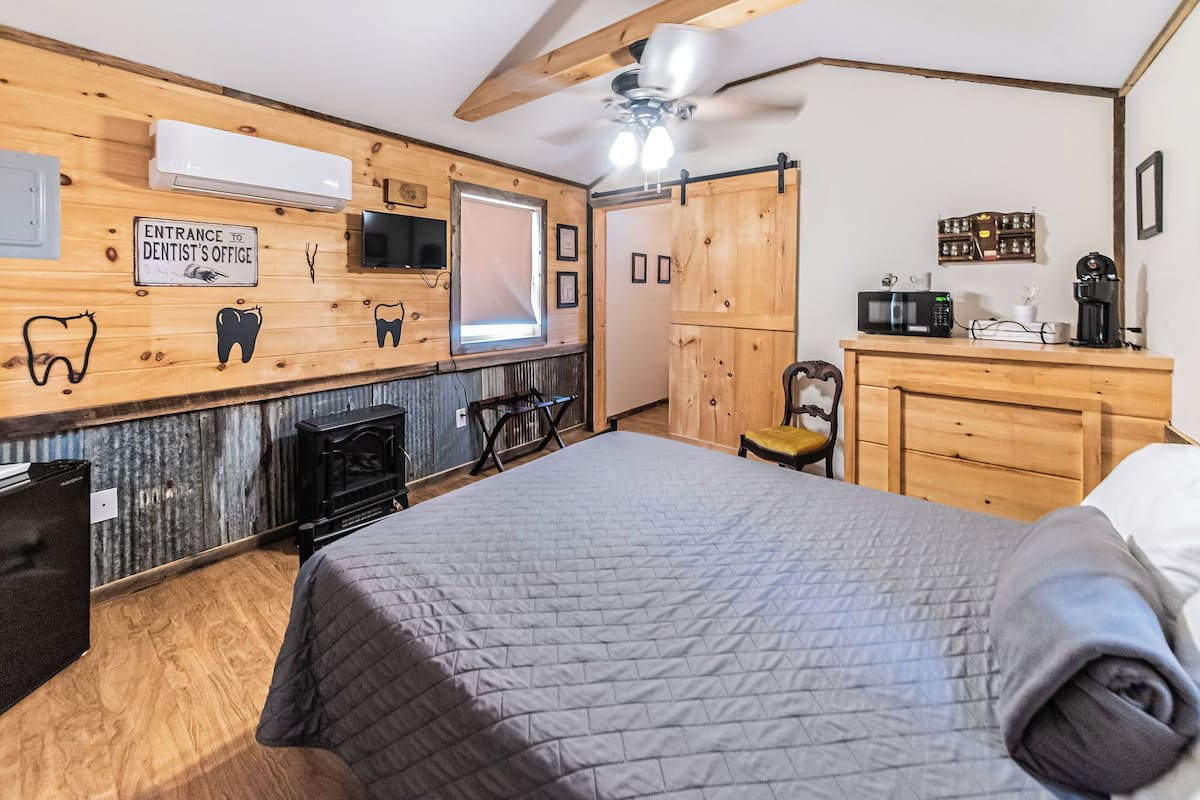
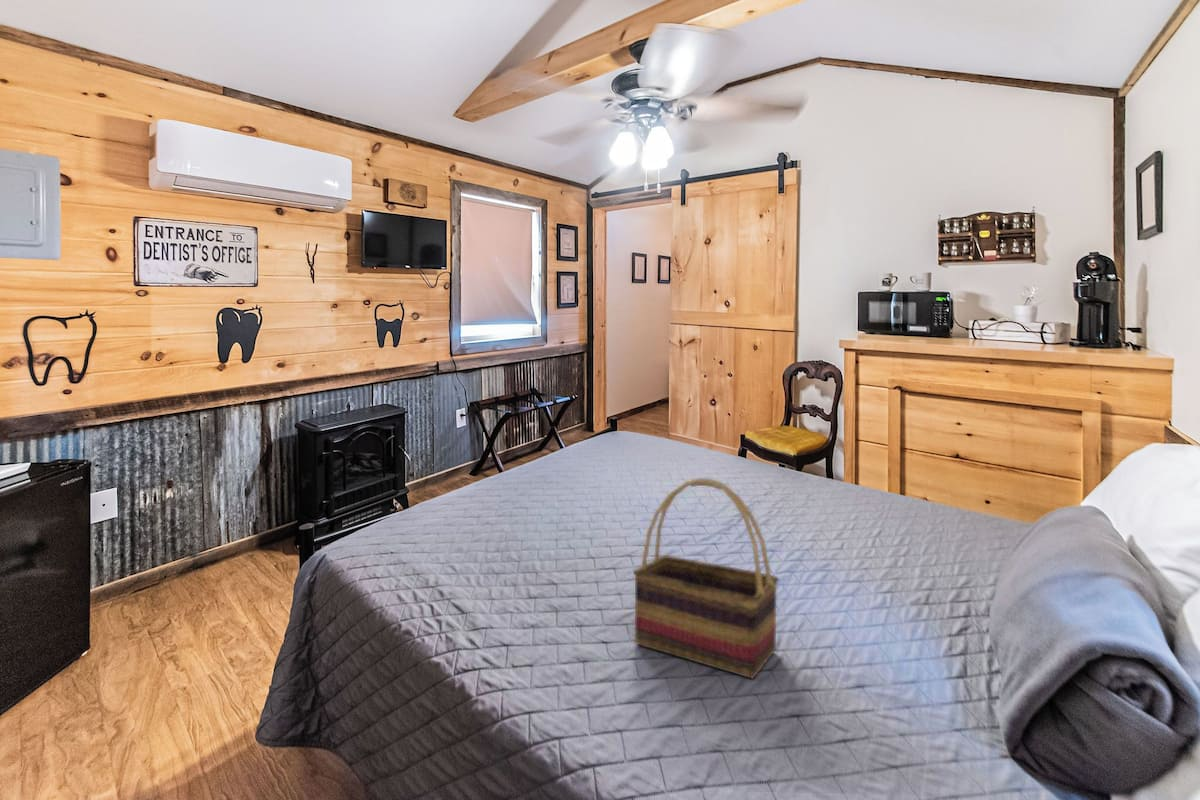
+ woven basket (705, 563)
